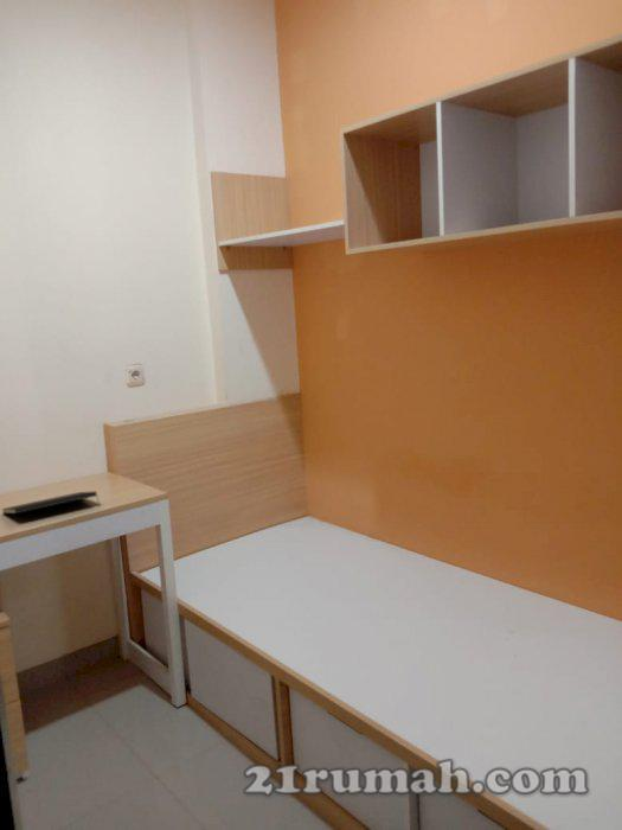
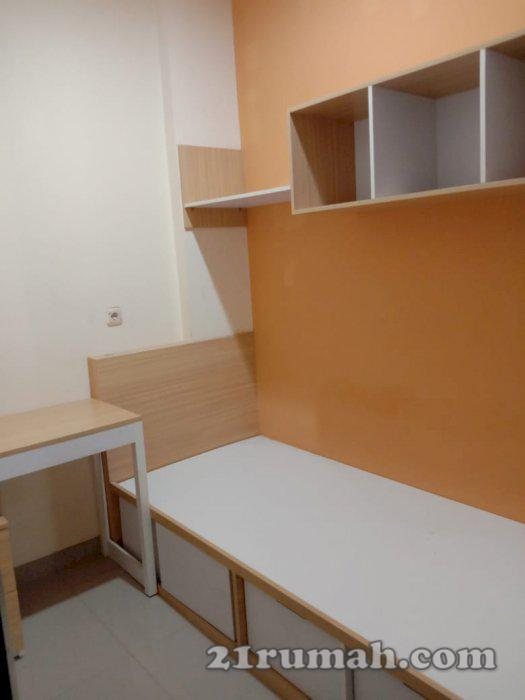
- notepad (49, 502)
